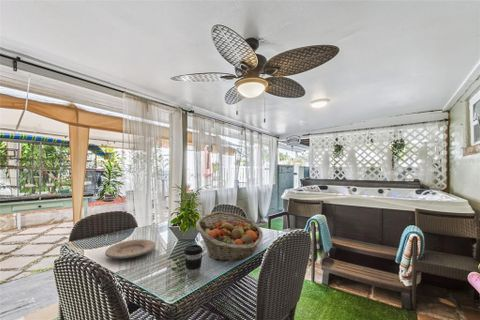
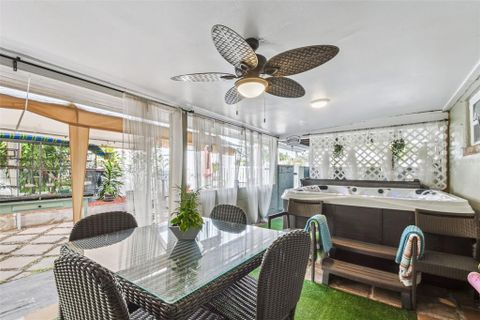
- coffee cup (193, 260)
- fruit basket (230, 233)
- plate (131, 249)
